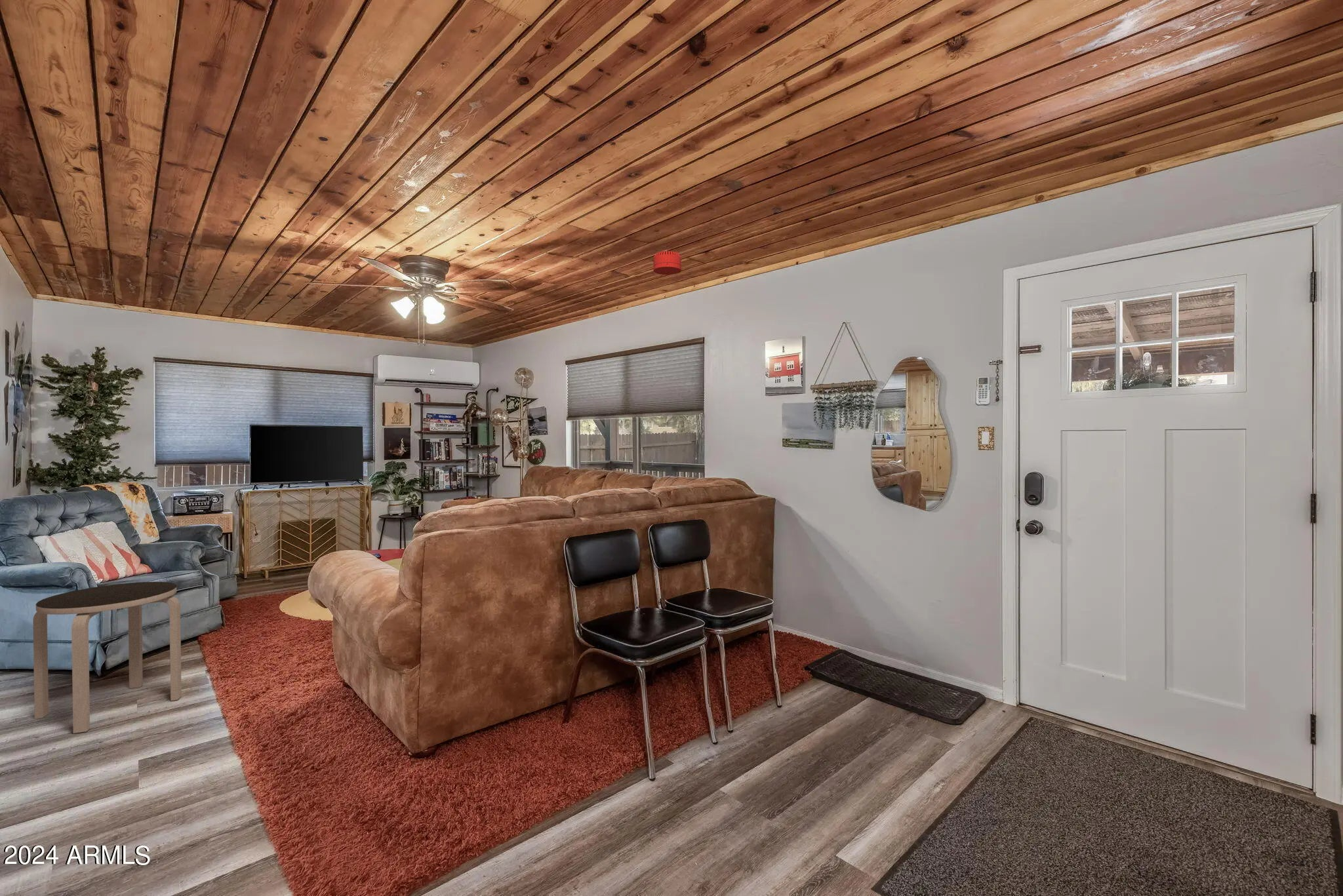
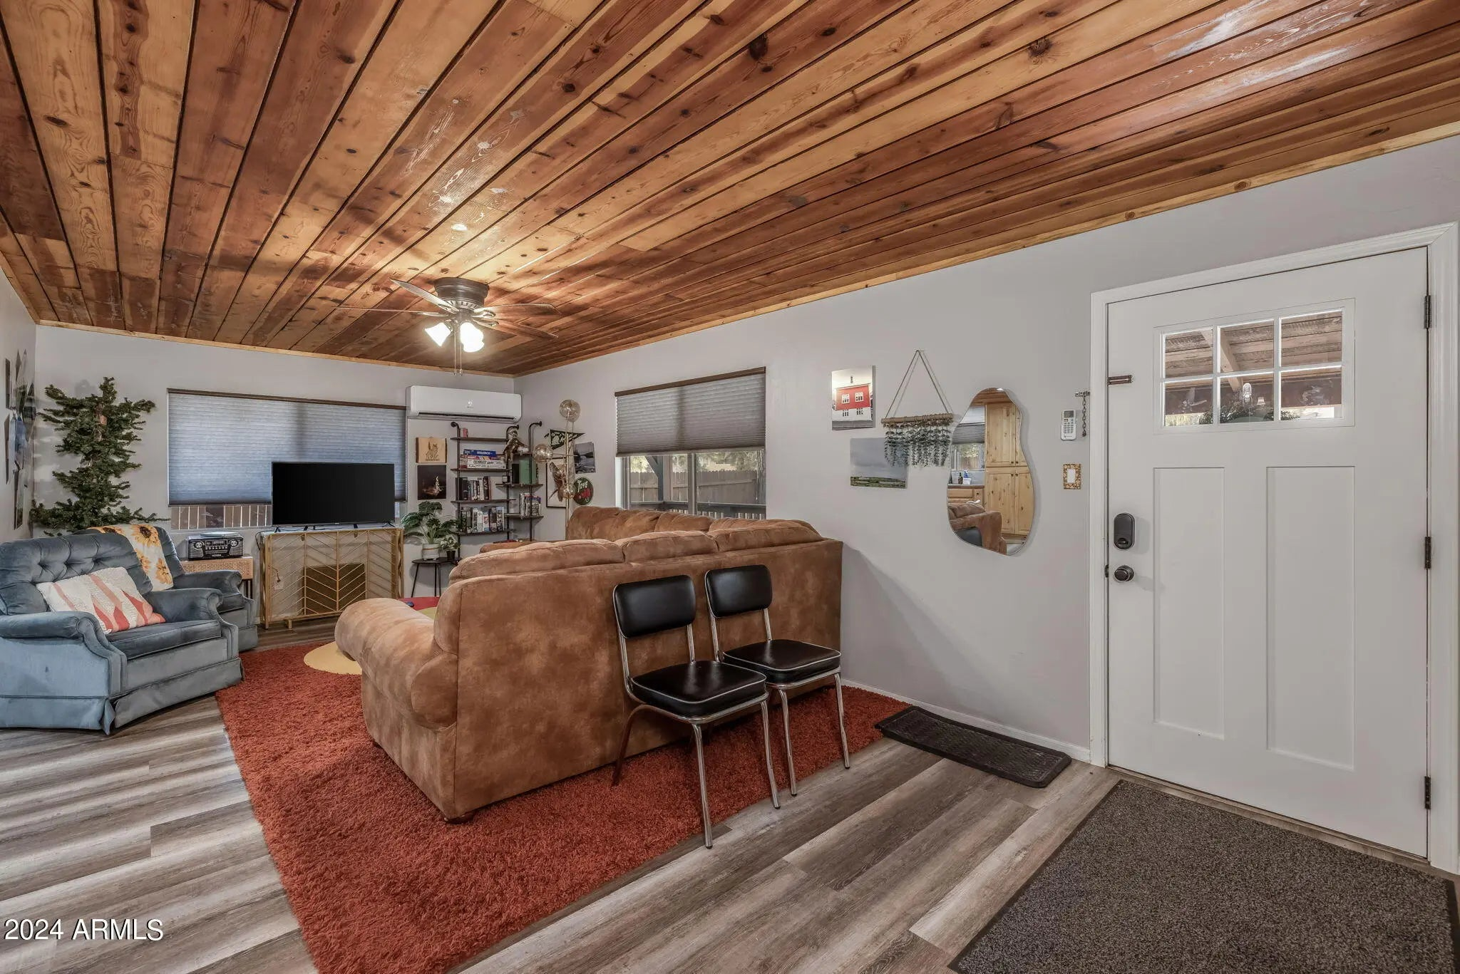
- side table (129, 650)
- smoke detector (667, 262)
